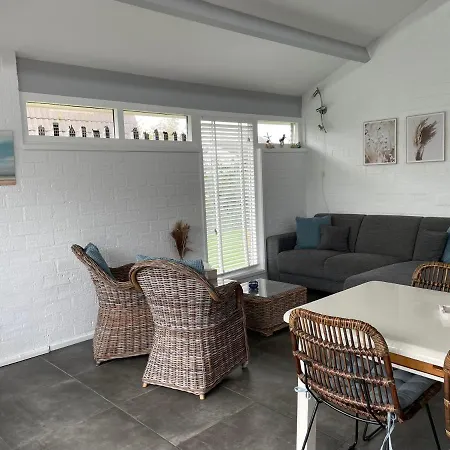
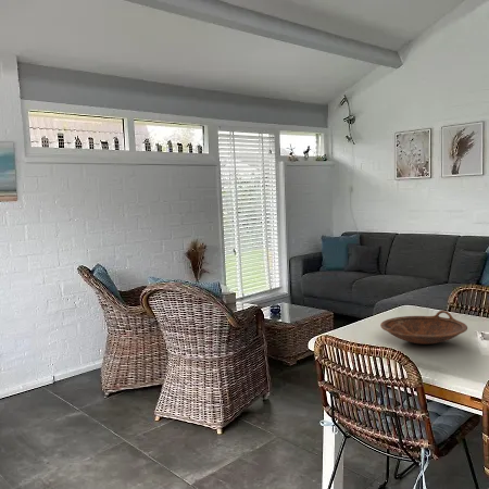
+ bowl (423, 328)
